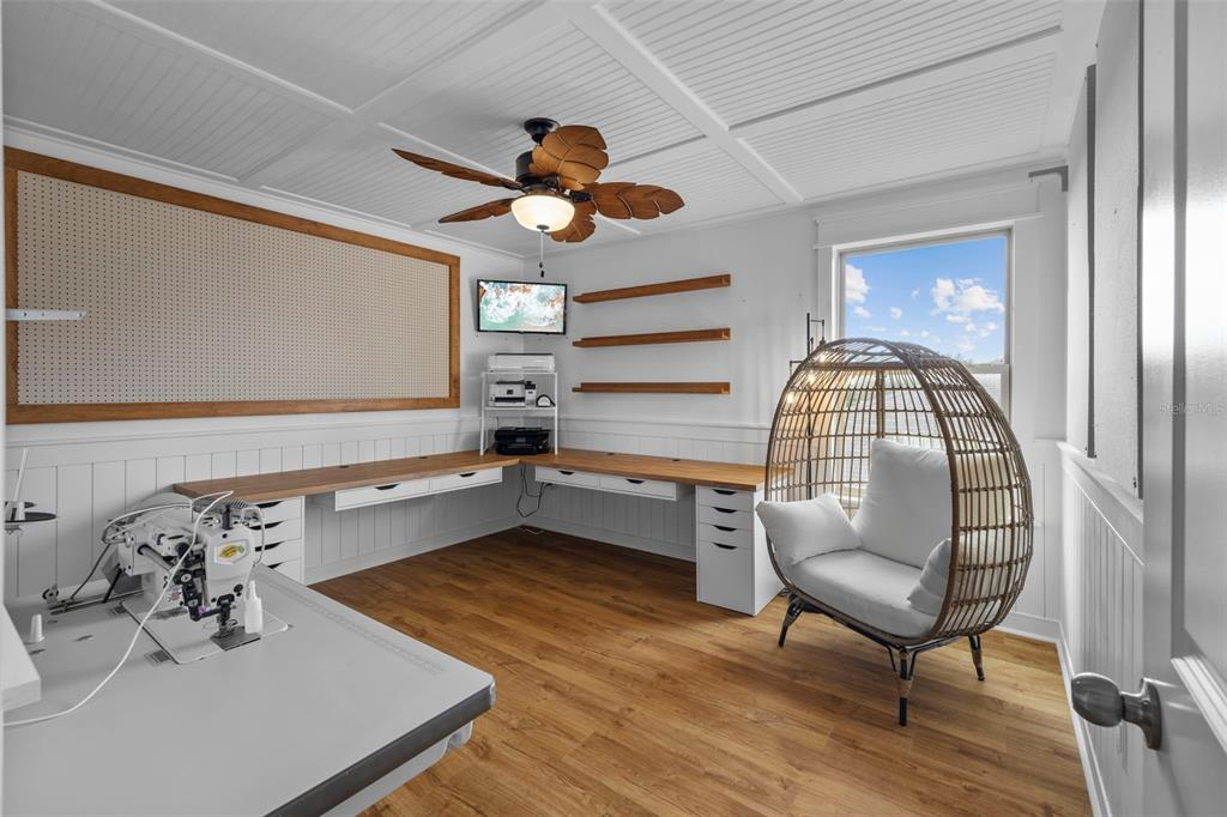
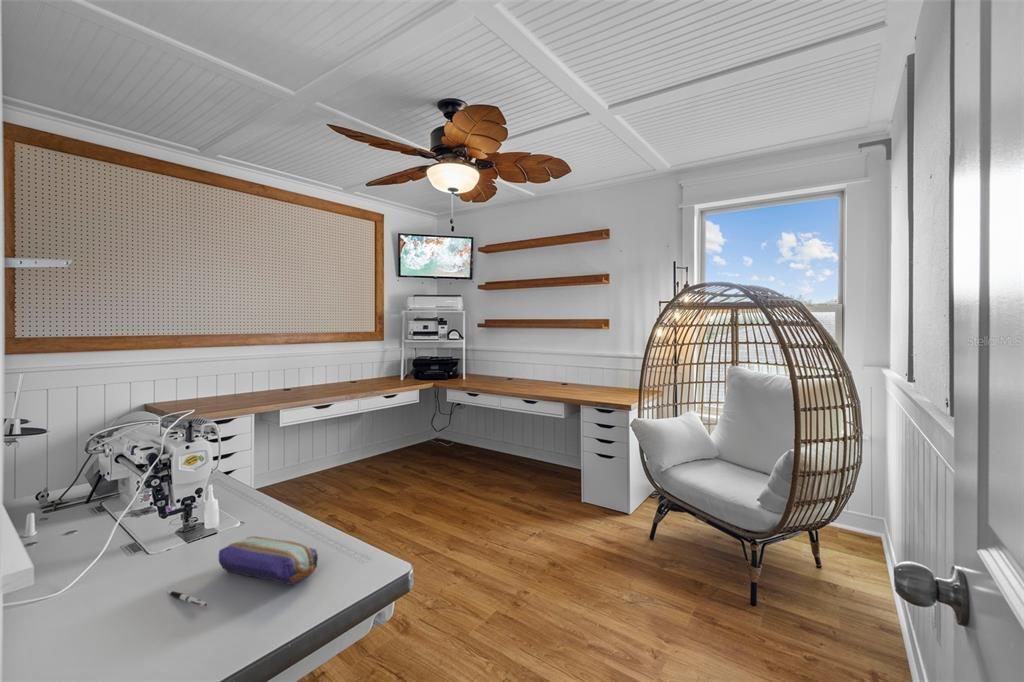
+ pen (185, 598)
+ pencil case (268, 559)
